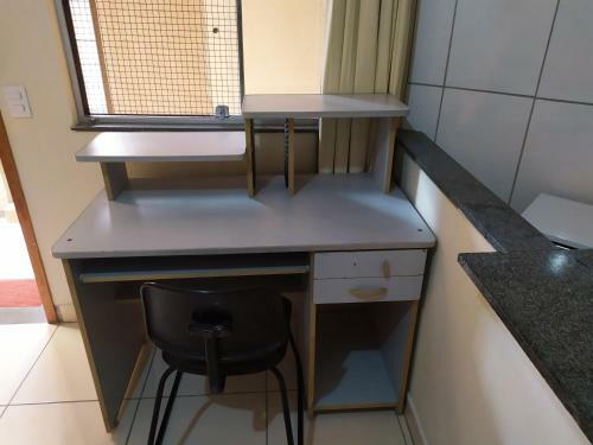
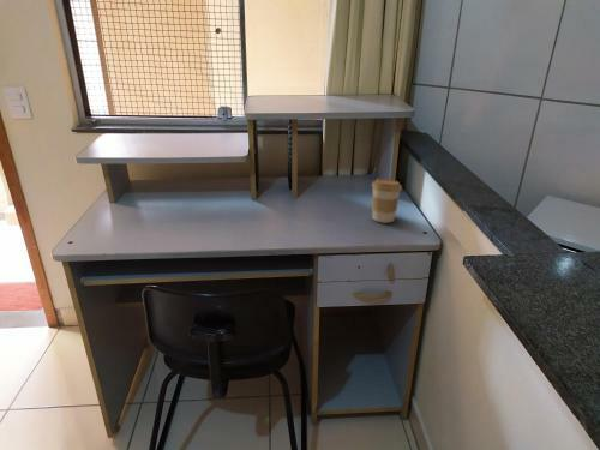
+ coffee cup (385, 199)
